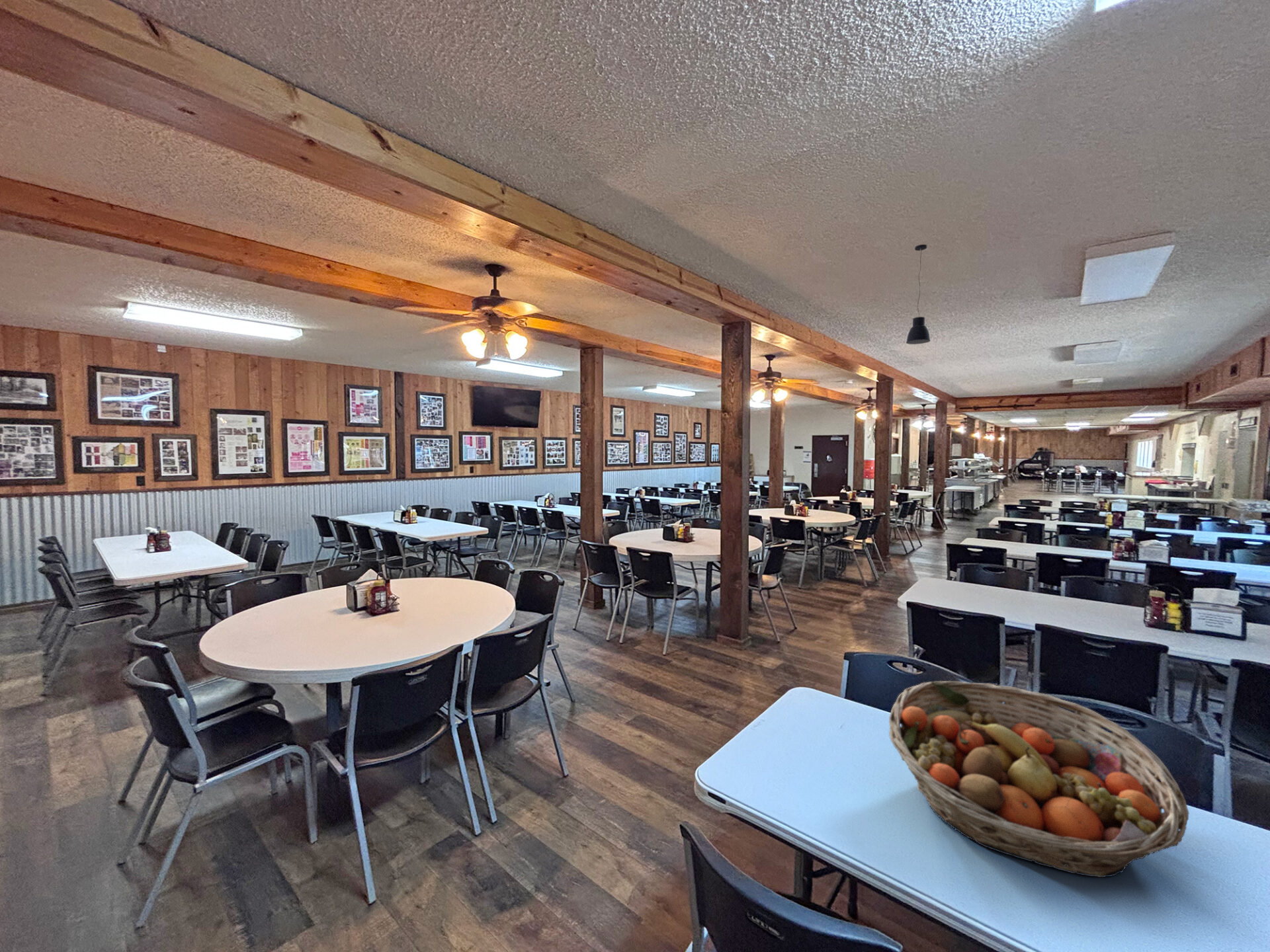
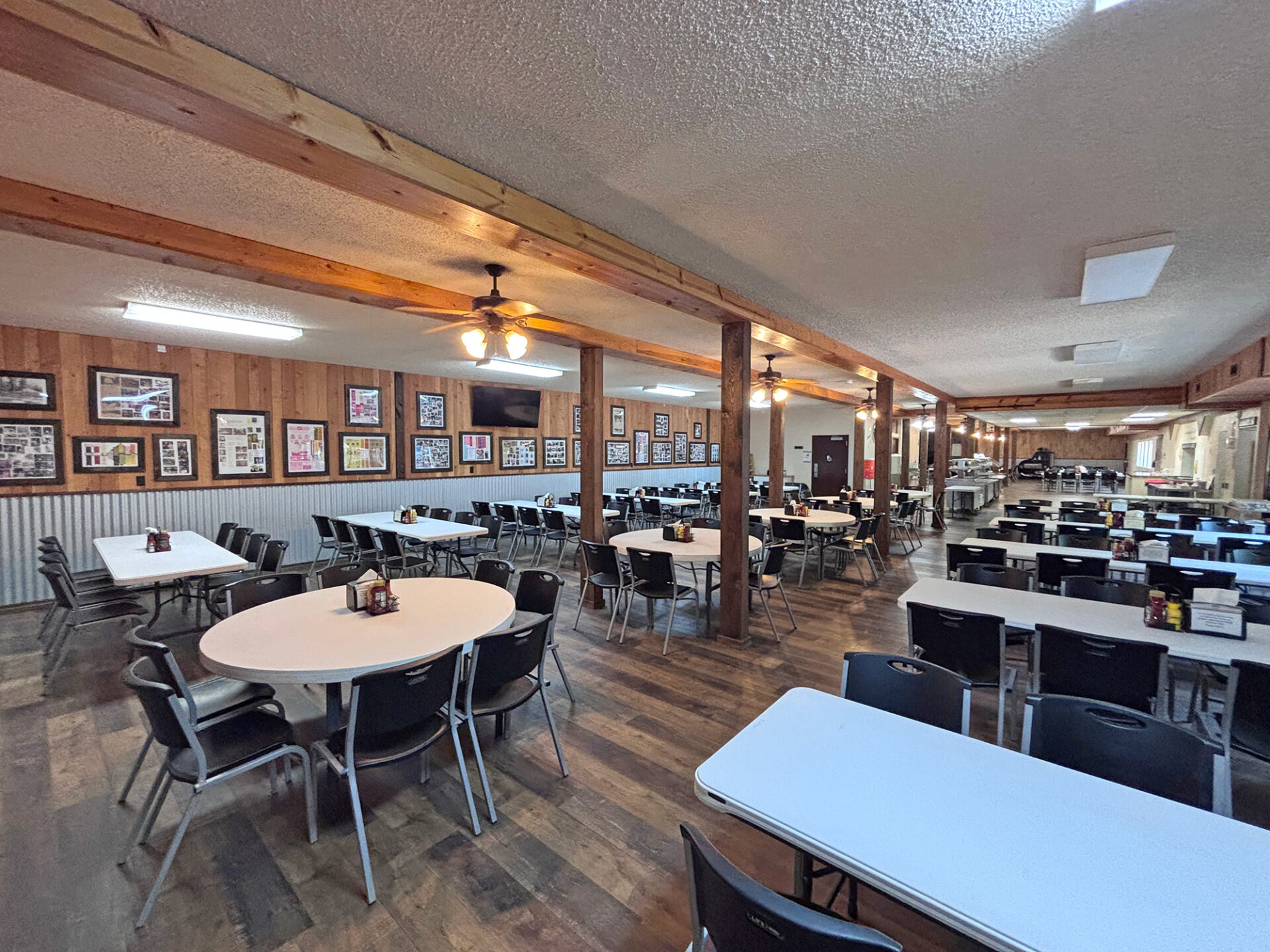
- pendant light (919, 294)
- fruit basket (1017, 767)
